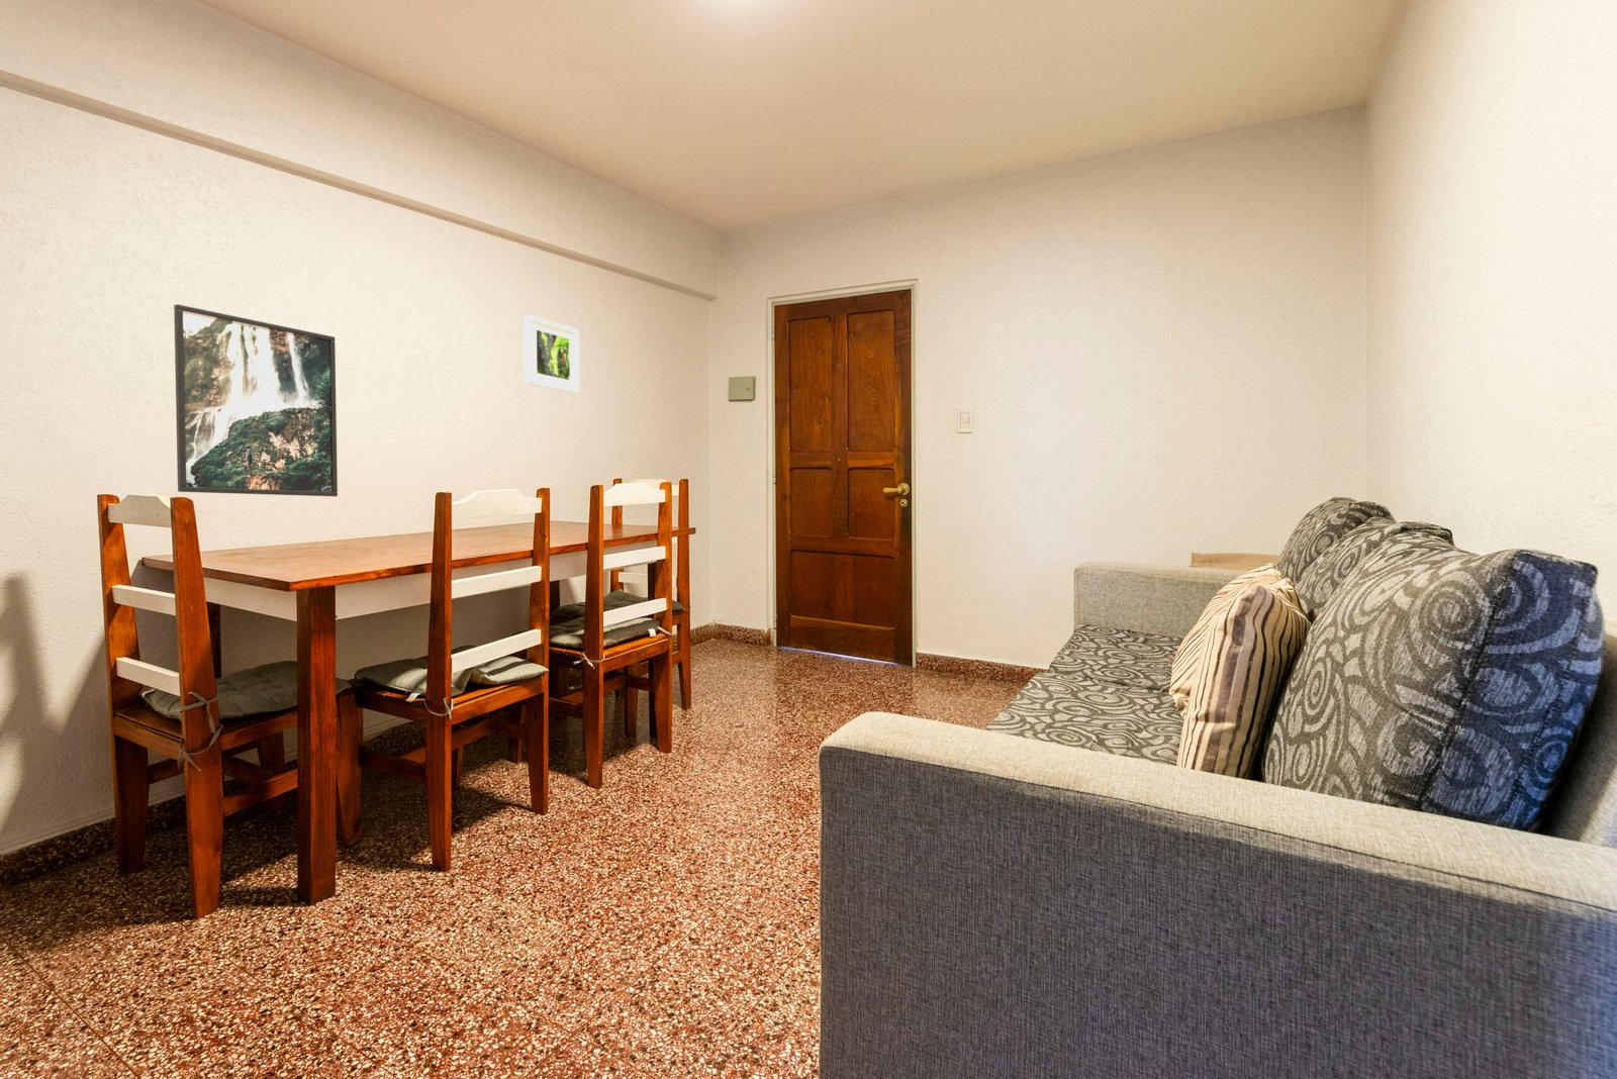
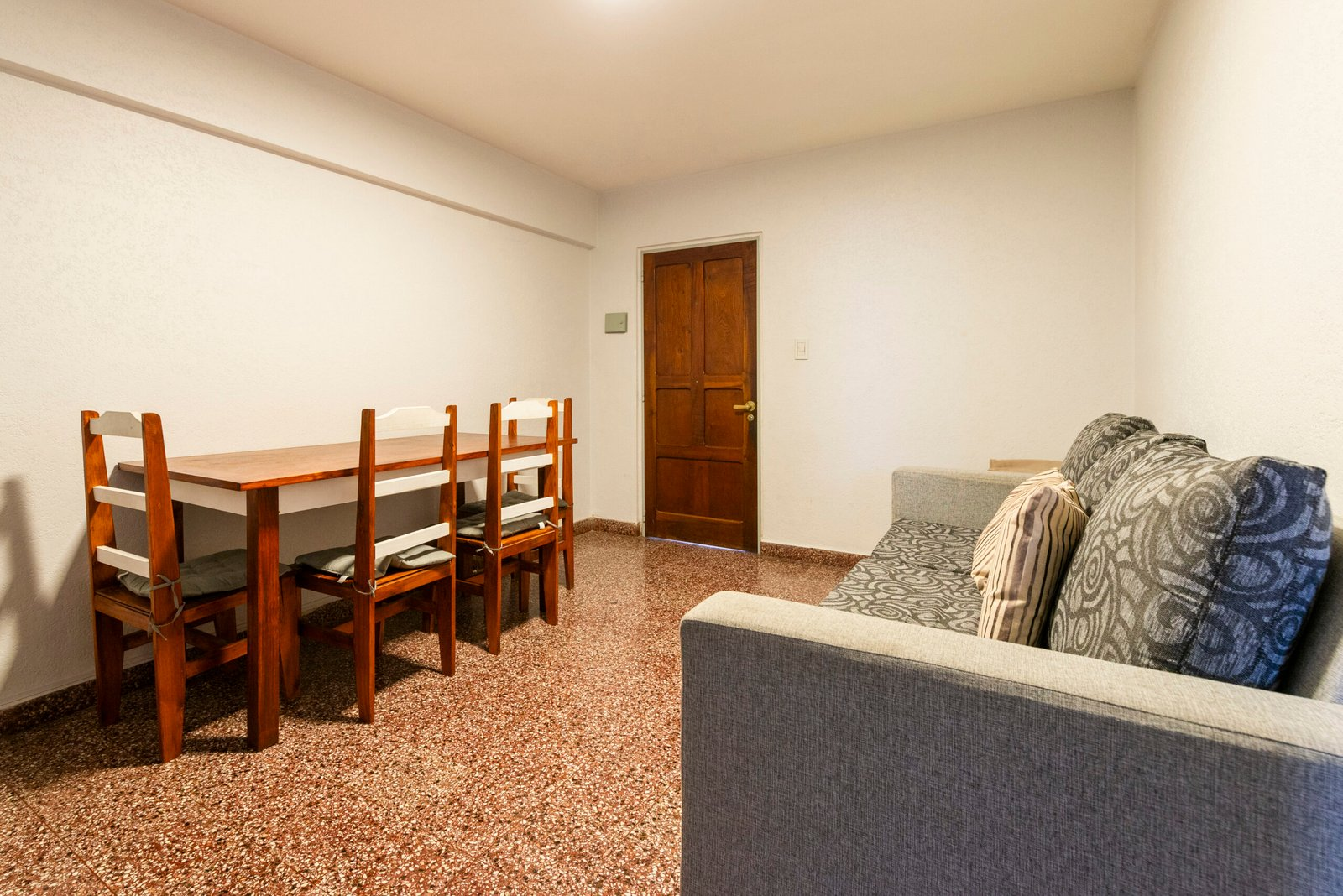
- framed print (261, 408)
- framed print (551, 355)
